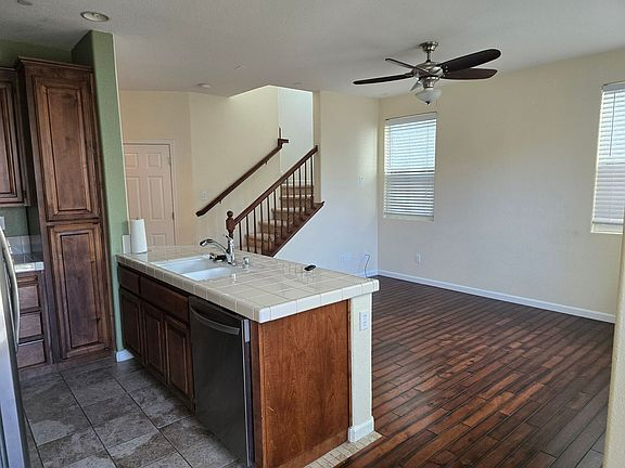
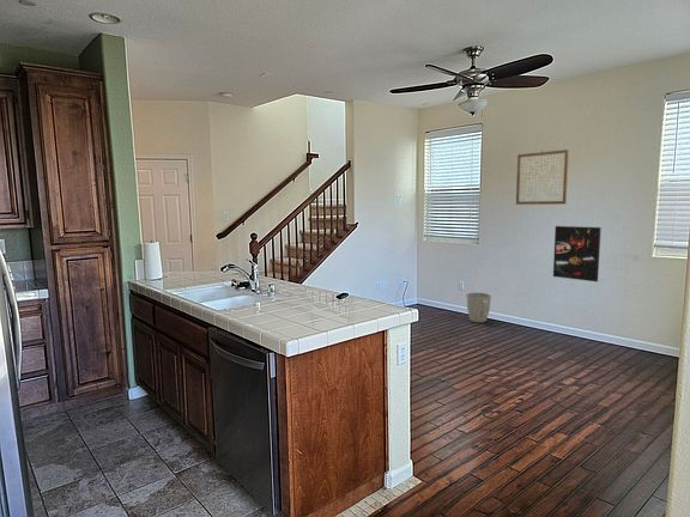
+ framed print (575, 253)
+ wall art (540, 176)
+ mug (480, 308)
